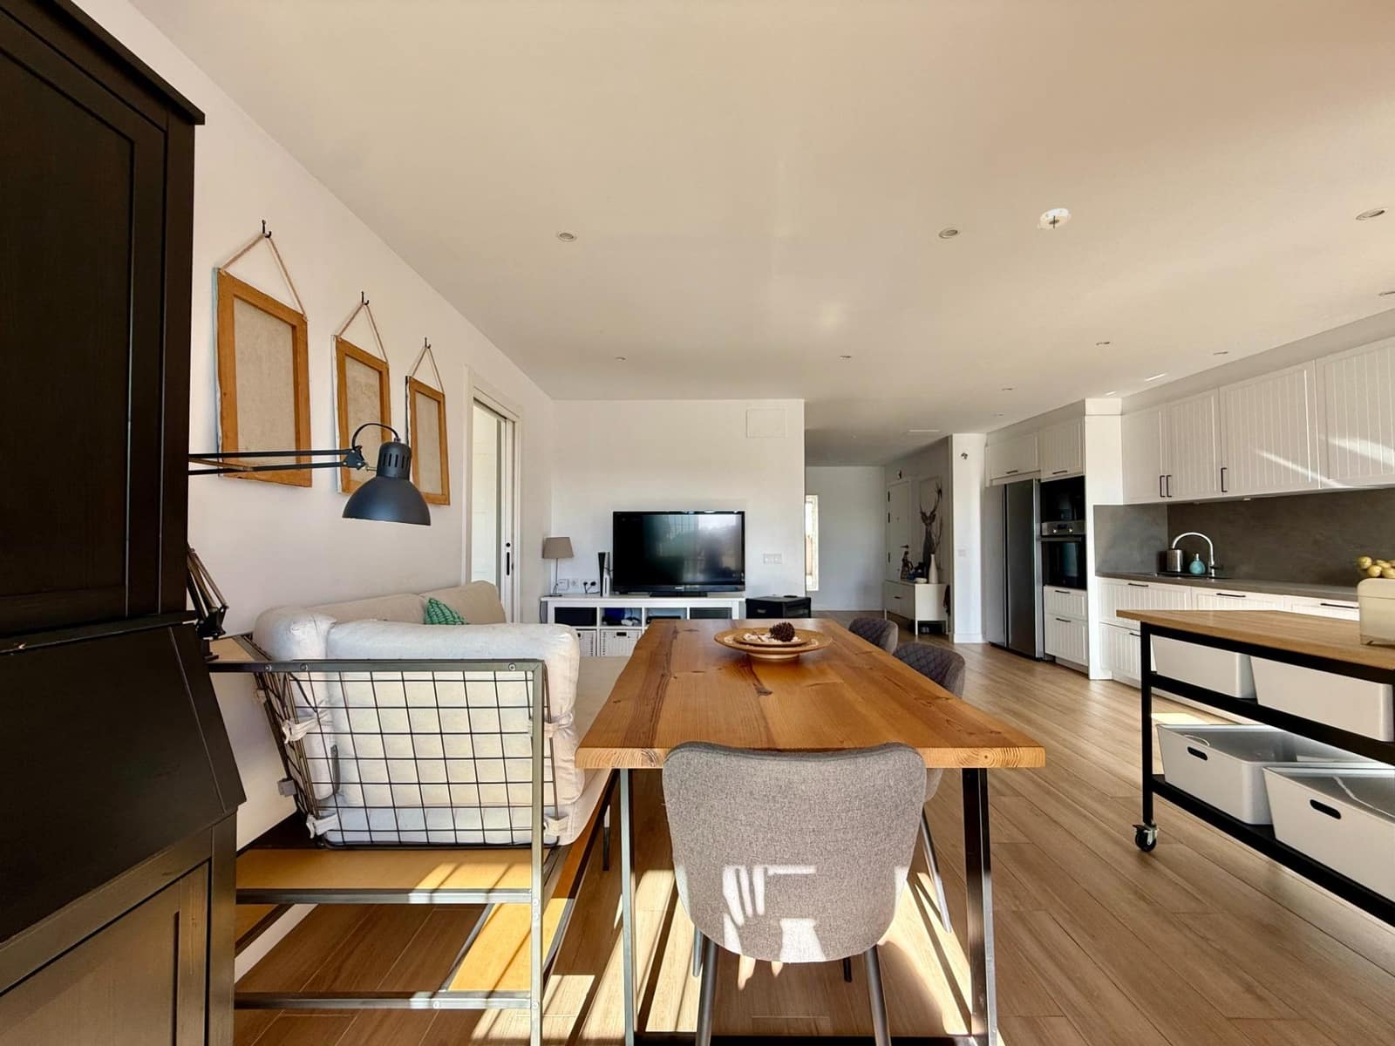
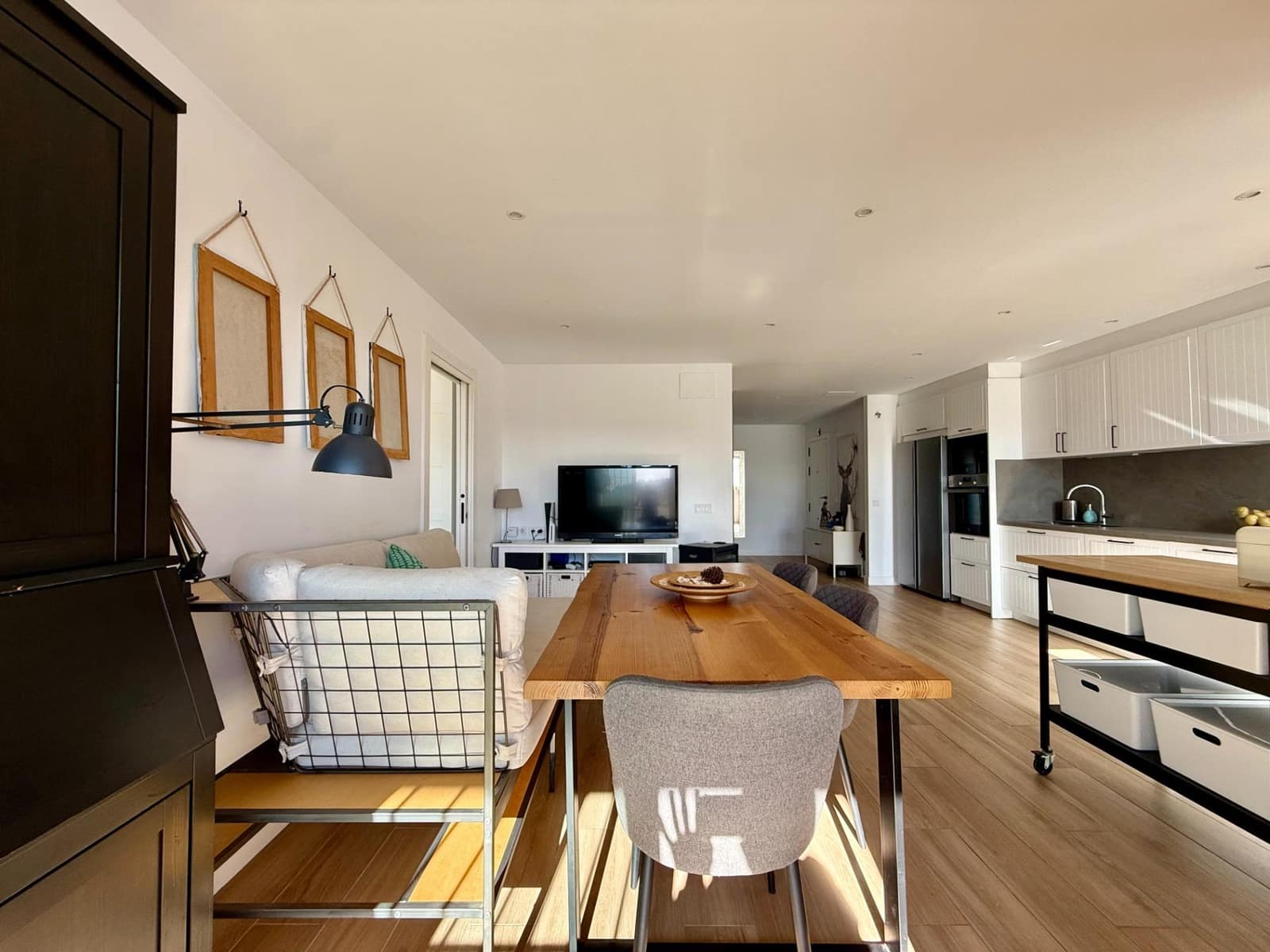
- smoke detector (1052, 219)
